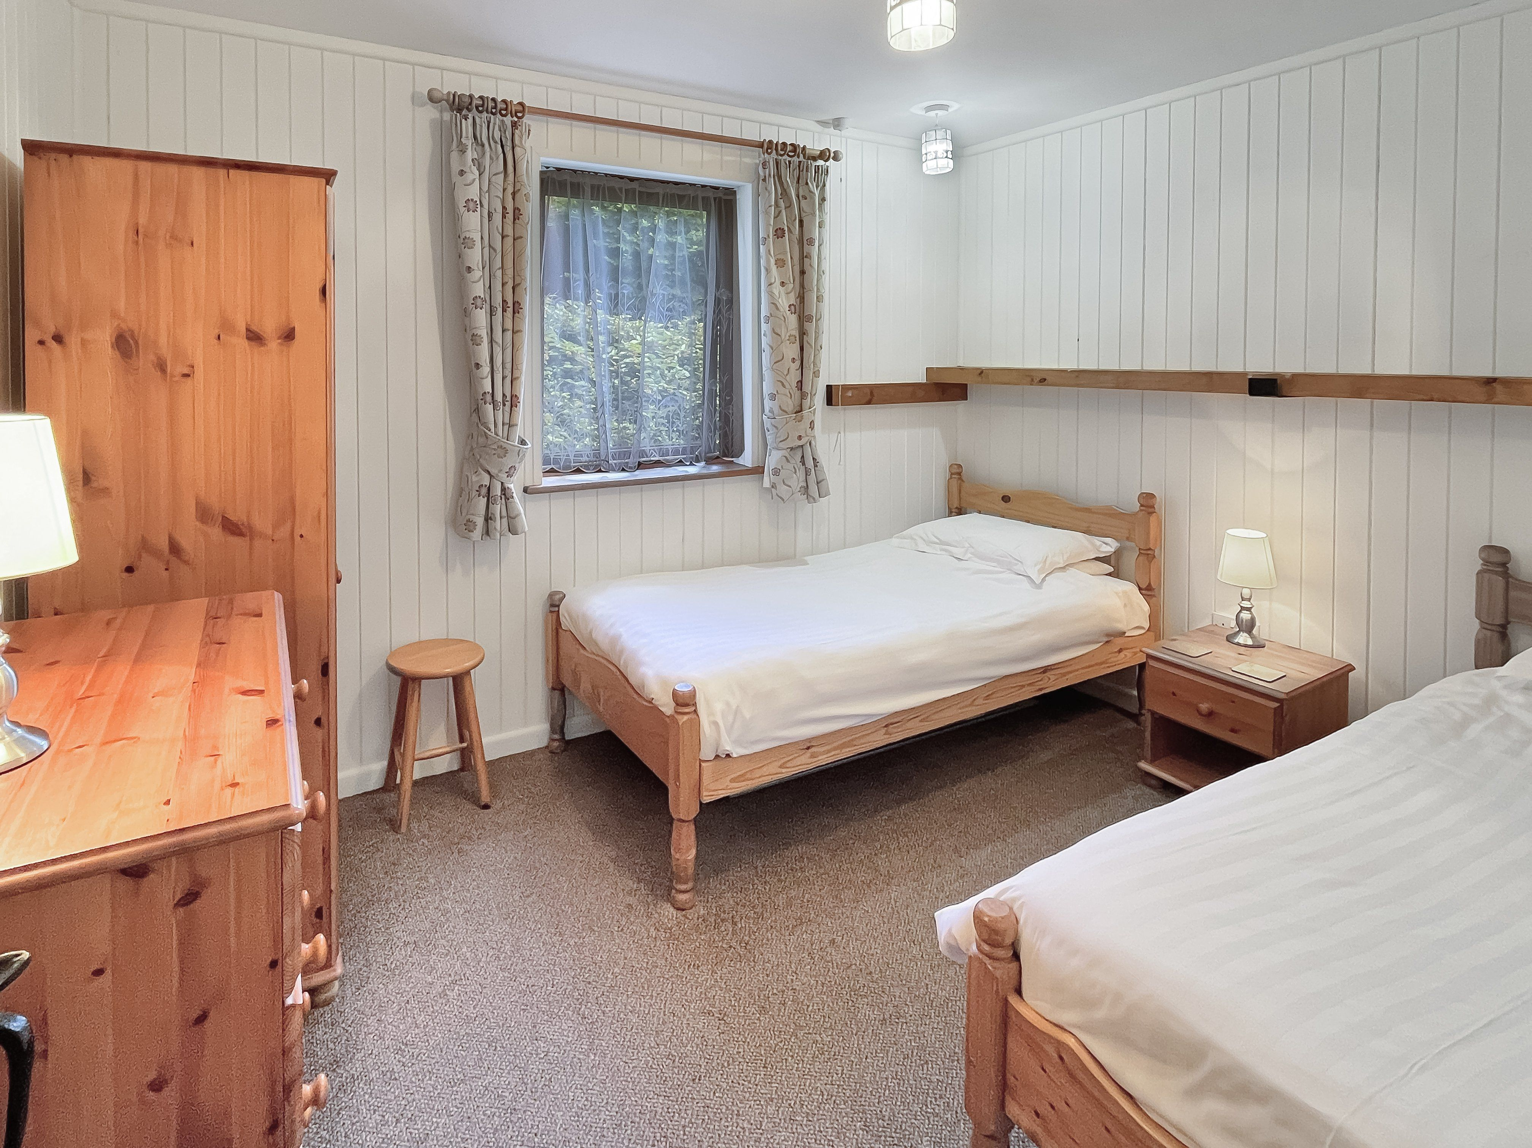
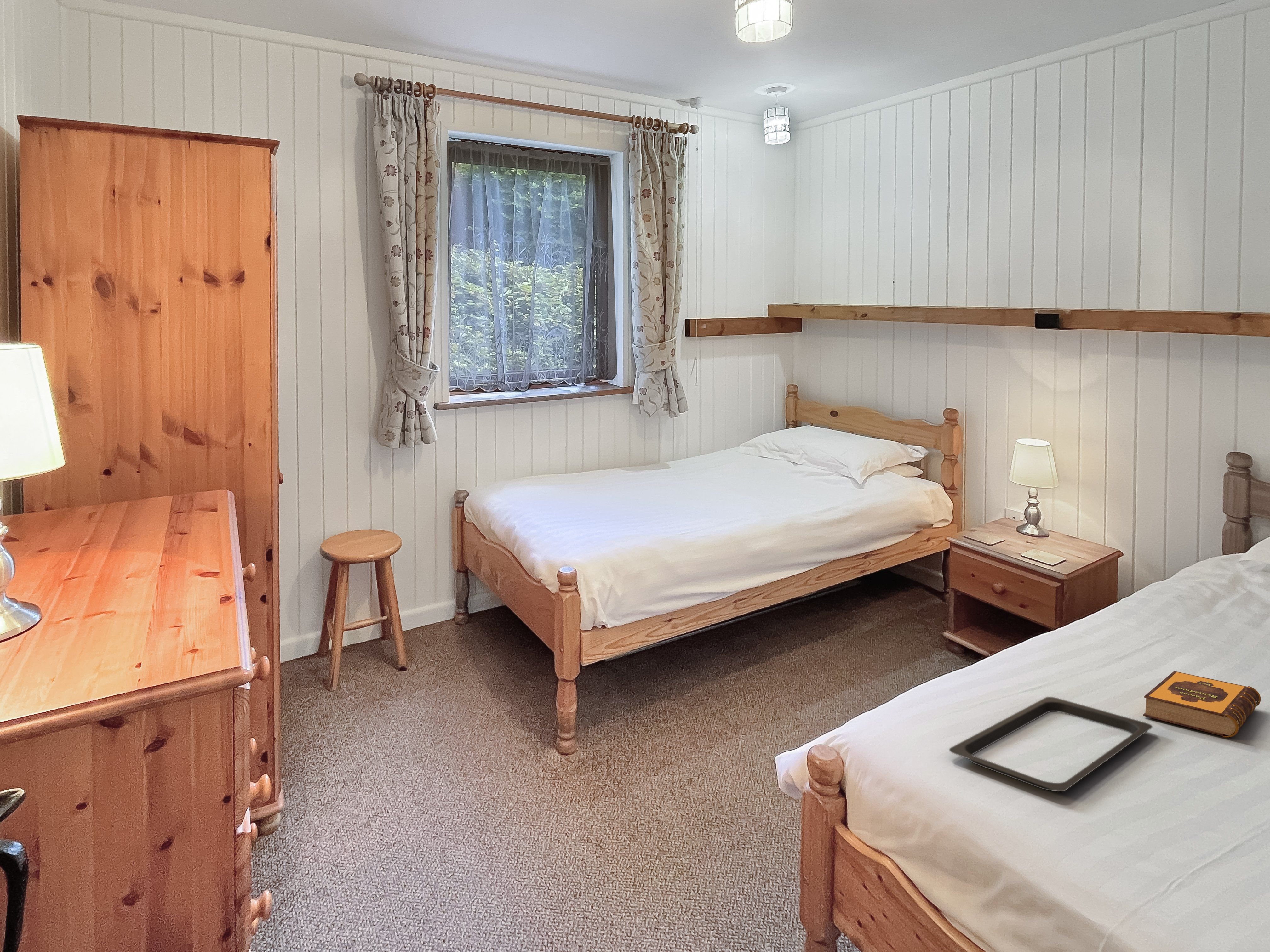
+ serving tray (1039, 717)
+ hardback book (1203, 703)
